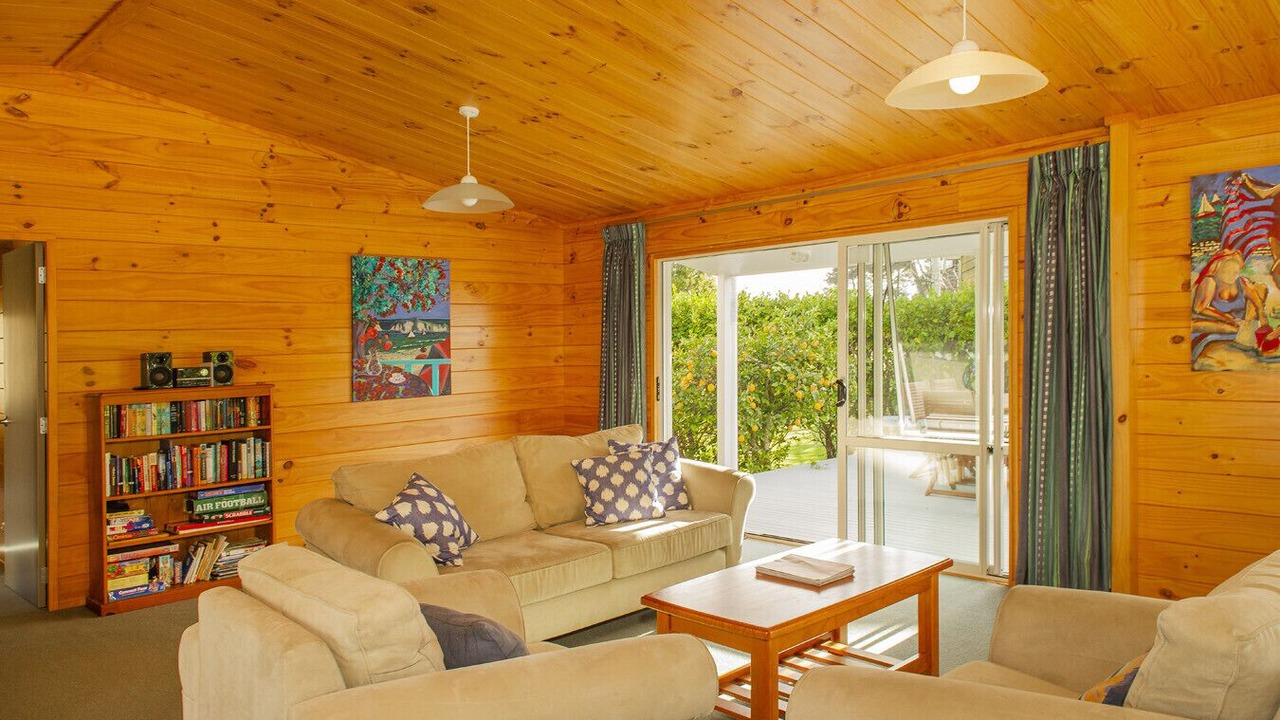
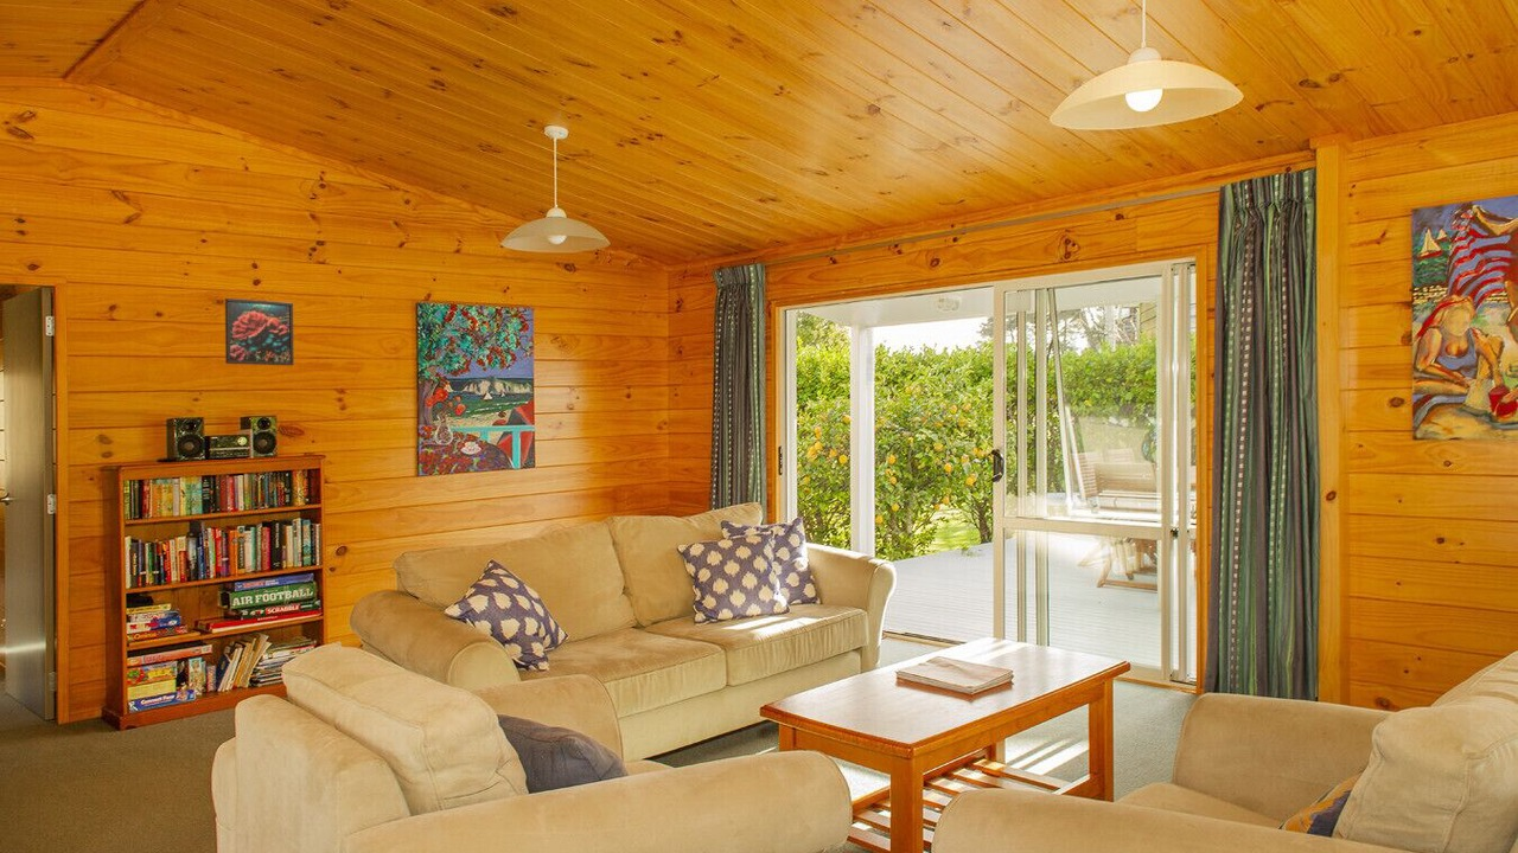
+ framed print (260, 332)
